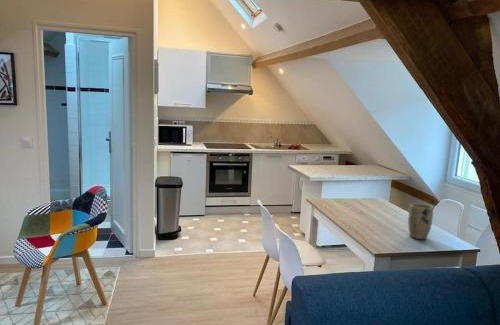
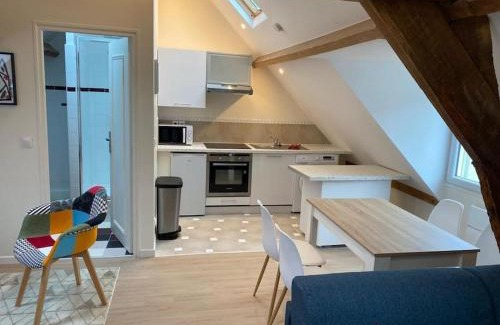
- plant pot (419, 221)
